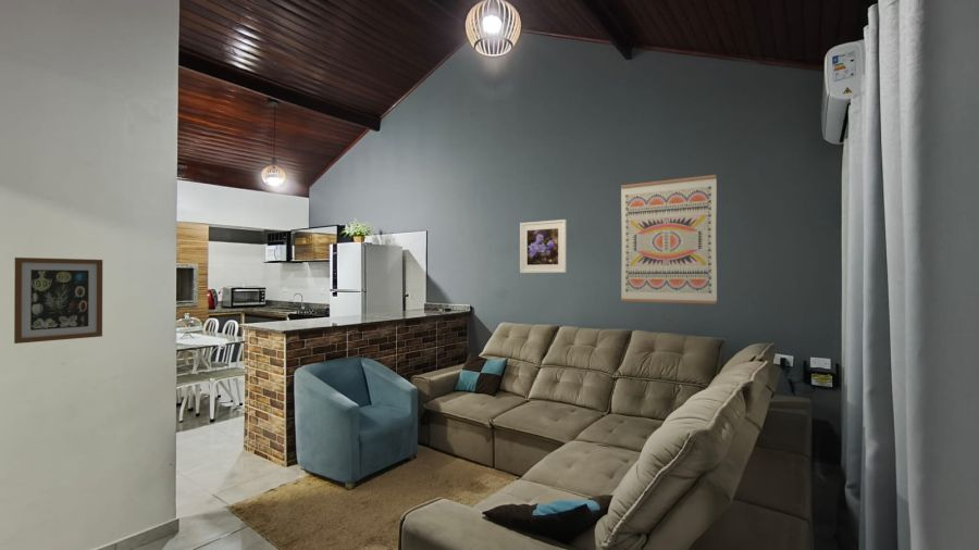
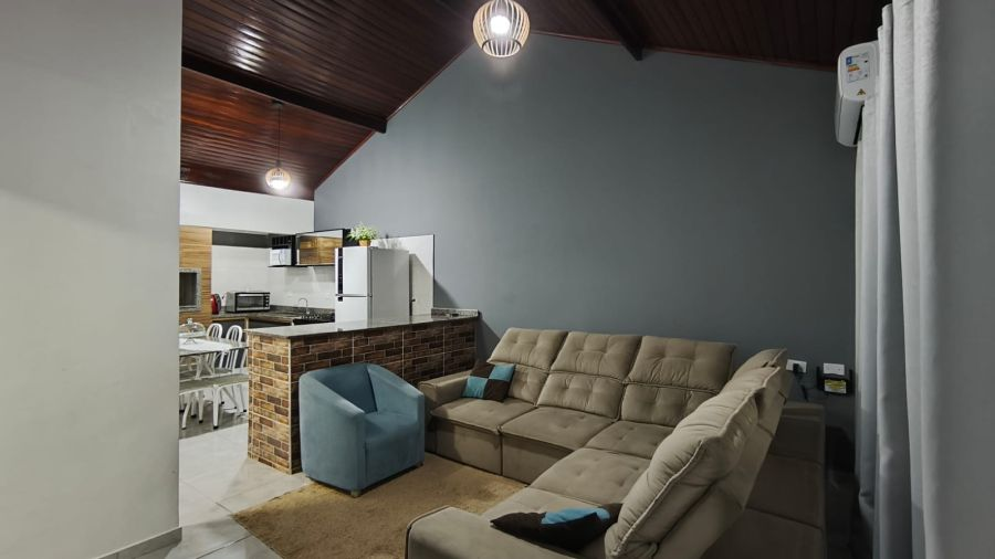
- wall art (61, 299)
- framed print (542, 247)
- wall art (666, 241)
